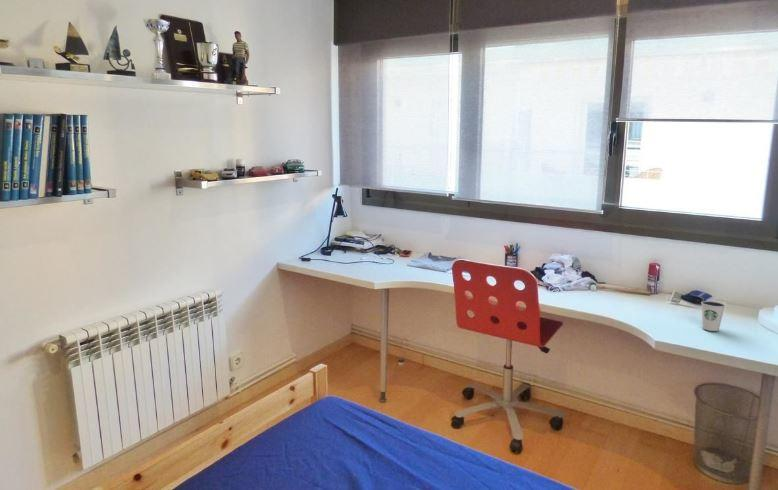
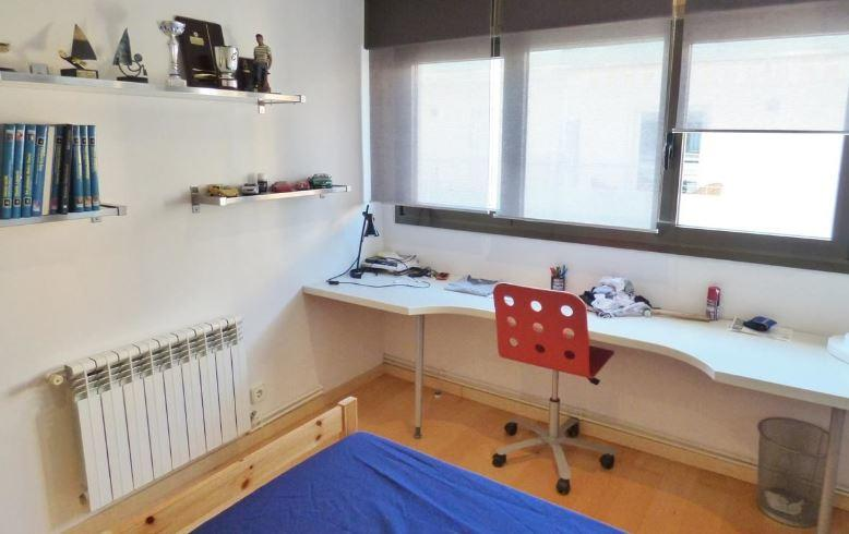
- dixie cup (711, 316)
